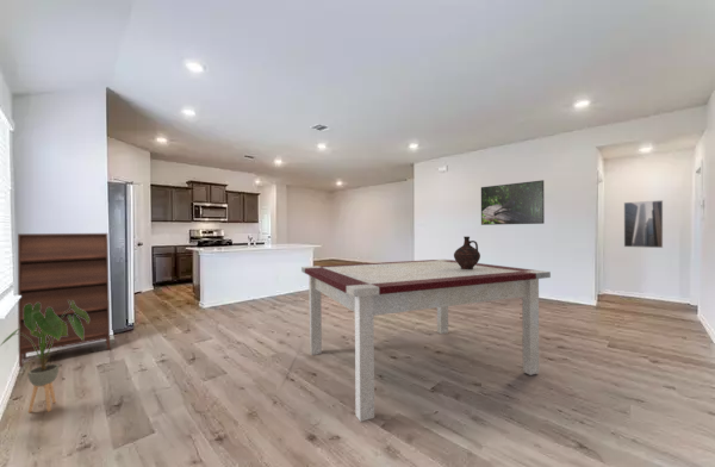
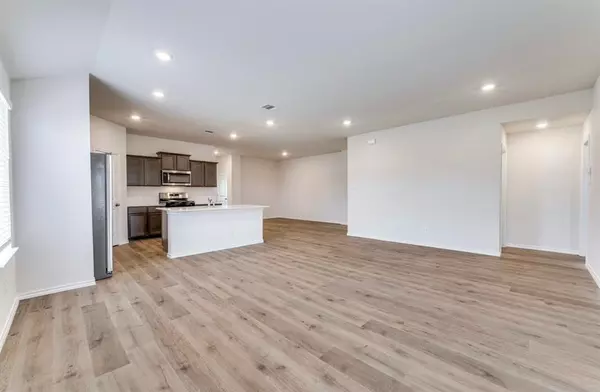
- shoe cabinet (67, 293)
- ceramic jug (466, 253)
- dining table (415, 310)
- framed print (642, 224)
- house plant (50, 356)
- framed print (510, 204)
